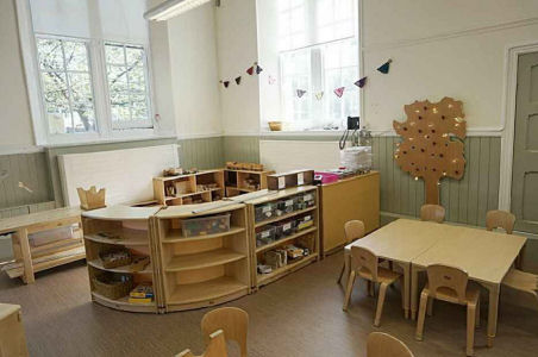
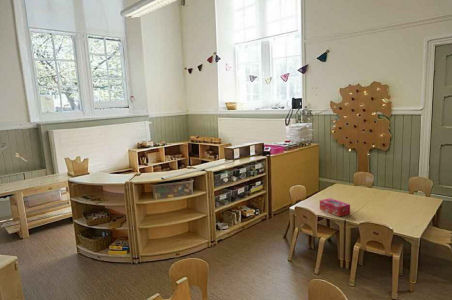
+ tissue box (334, 206)
